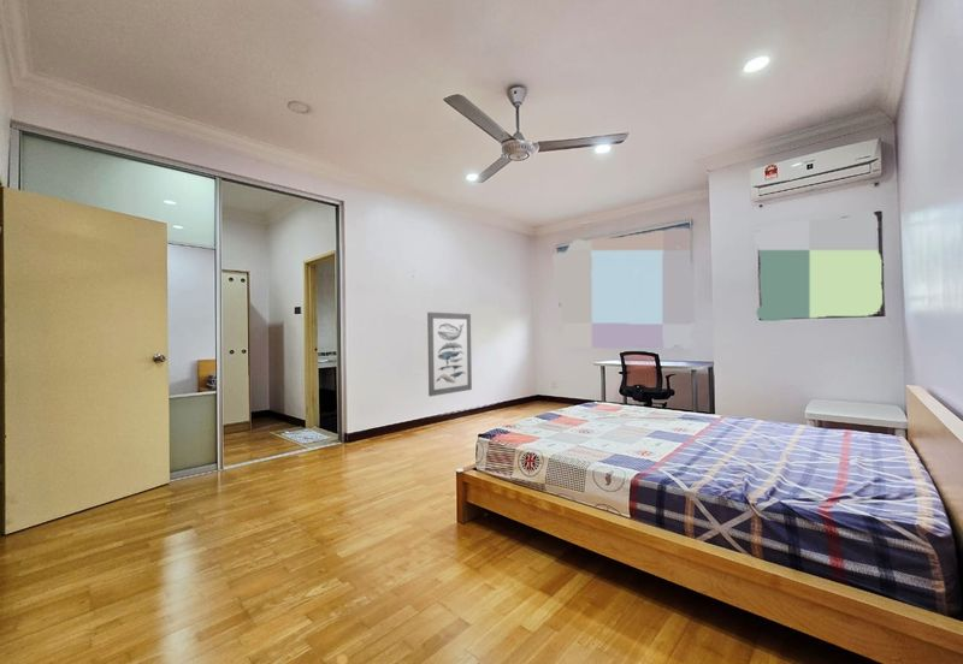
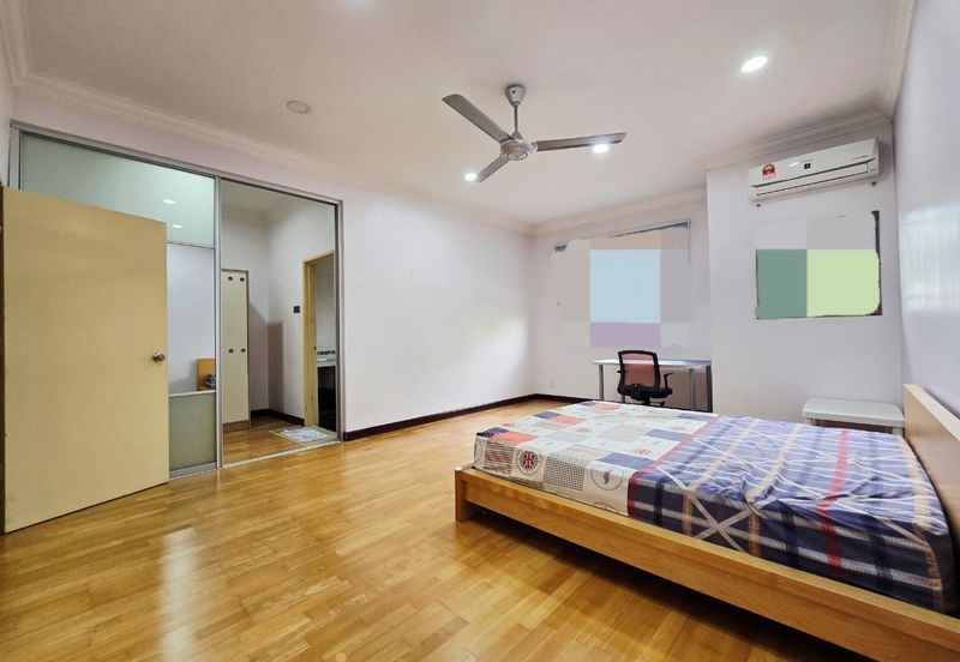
- wall art (450, 352)
